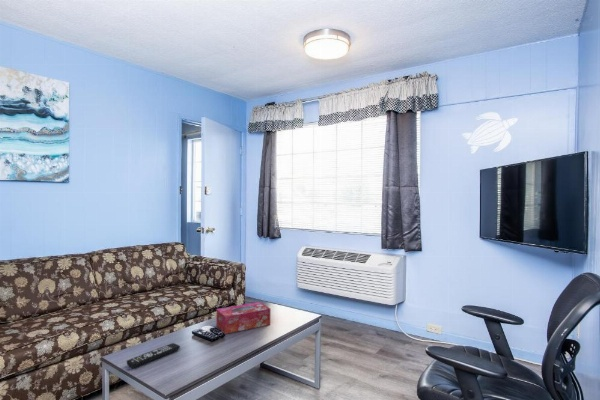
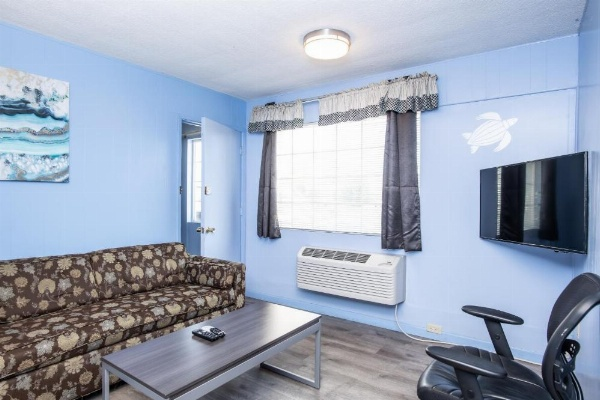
- tissue box (243, 316)
- remote control (154, 354)
